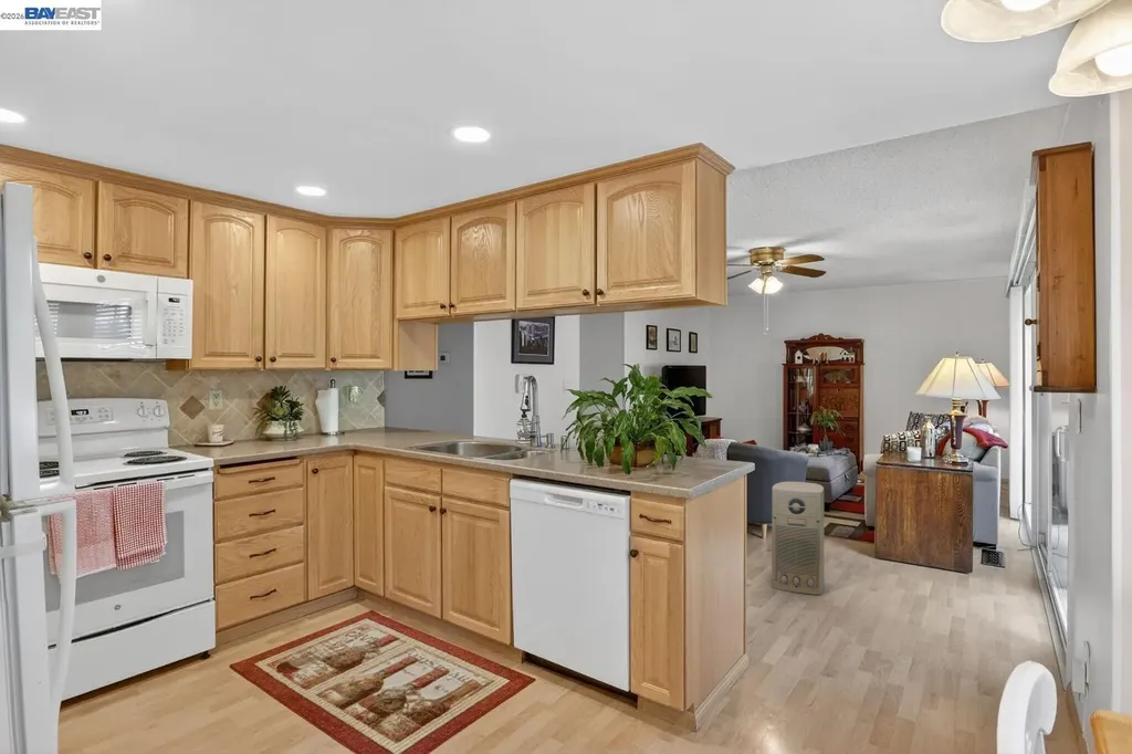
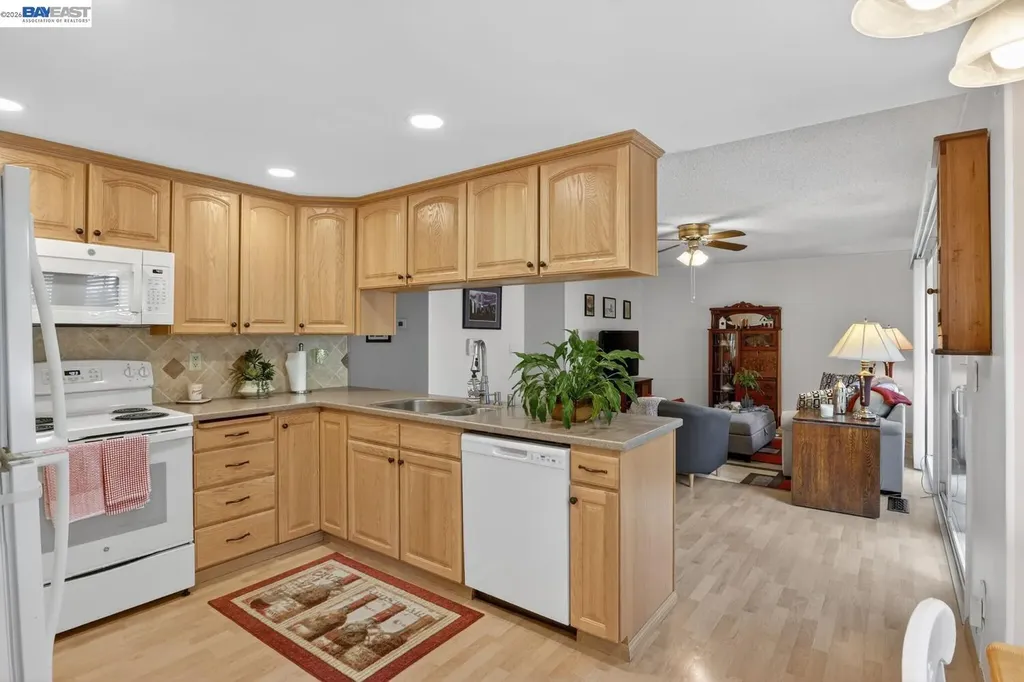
- air purifier (798, 534)
